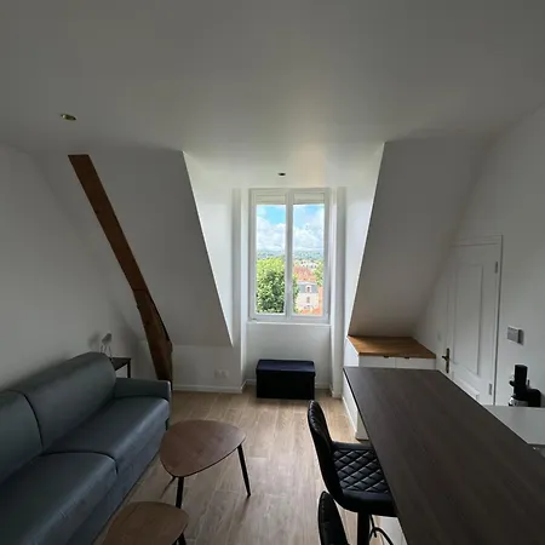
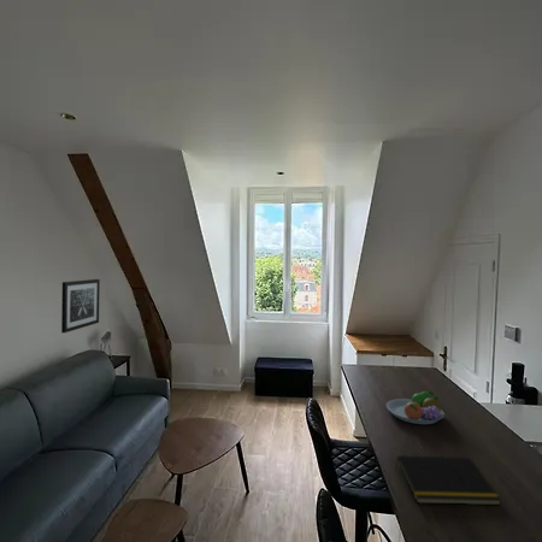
+ fruit bowl (416, 403)
+ wall art (82, 304)
+ notepad (444, 478)
